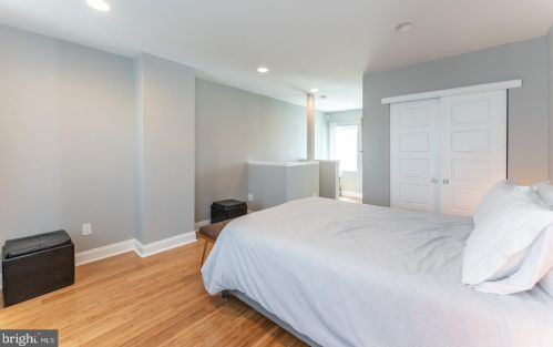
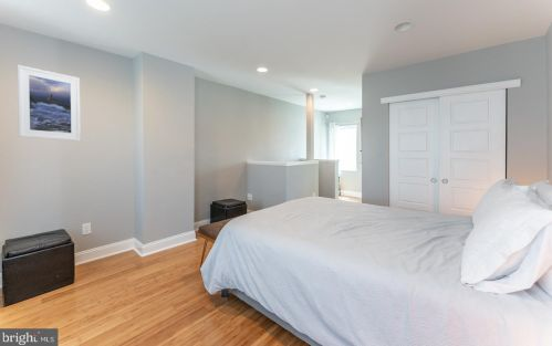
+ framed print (51, 105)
